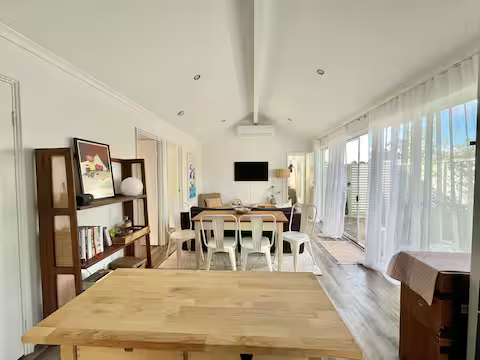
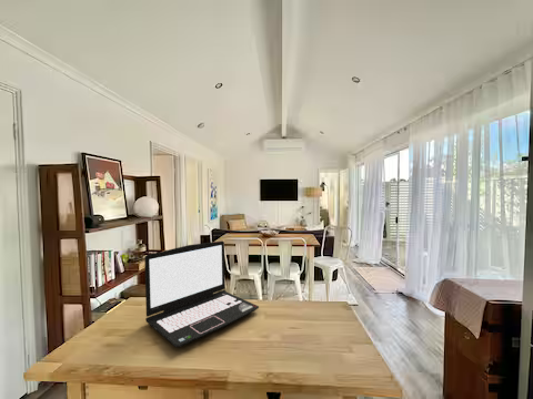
+ laptop (204, 283)
